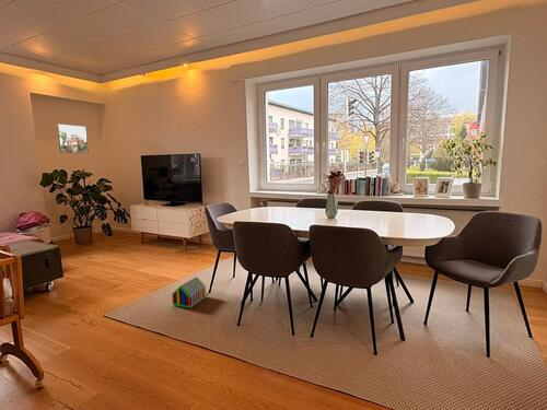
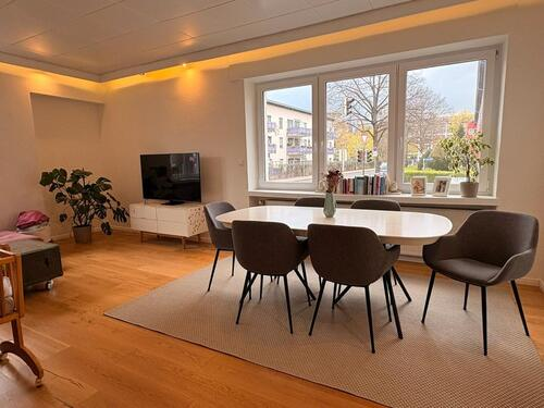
- toy house (189, 291)
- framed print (73, 139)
